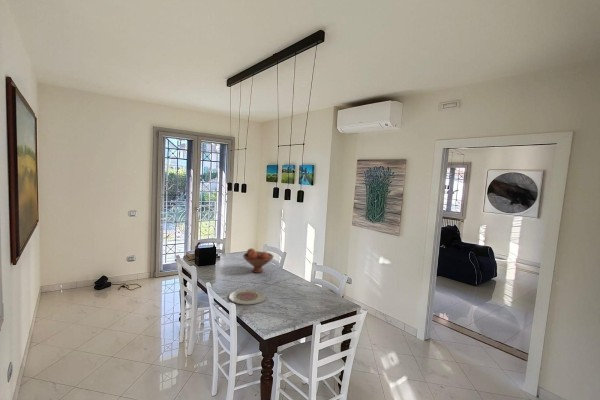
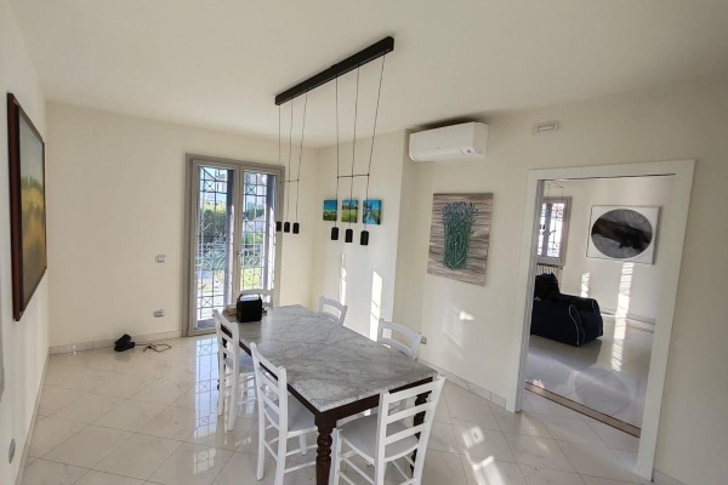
- fruit bowl (258, 260)
- plate (247, 296)
